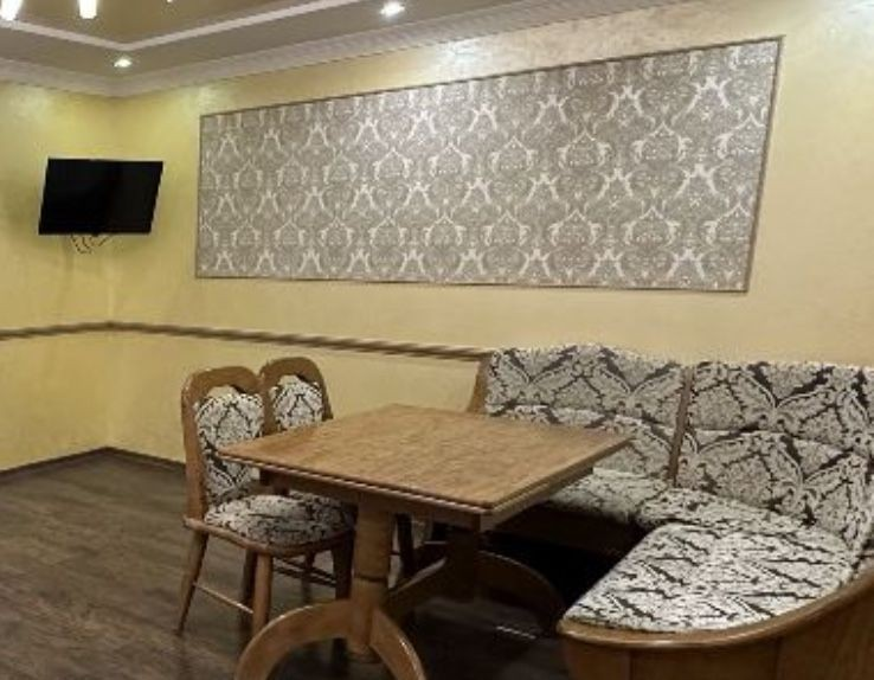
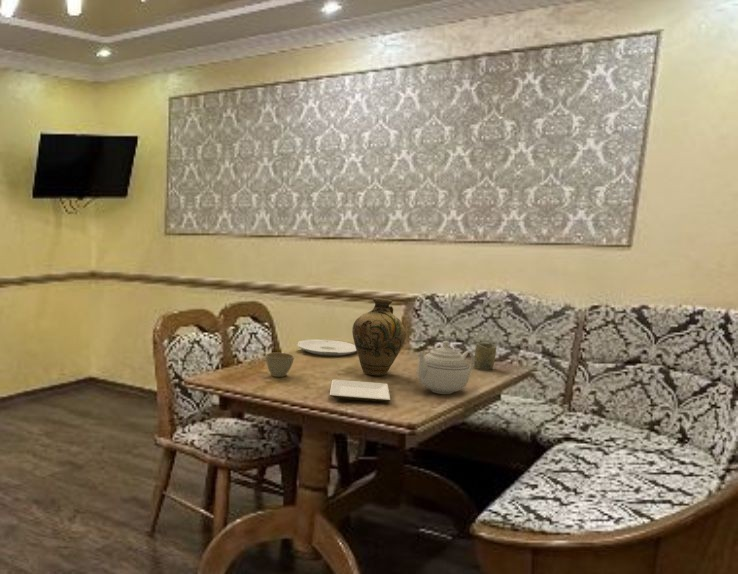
+ cup (484, 356)
+ plate (359, 391)
+ plate (327, 348)
+ jug (378, 336)
+ teapot (445, 366)
+ flower pot (279, 365)
